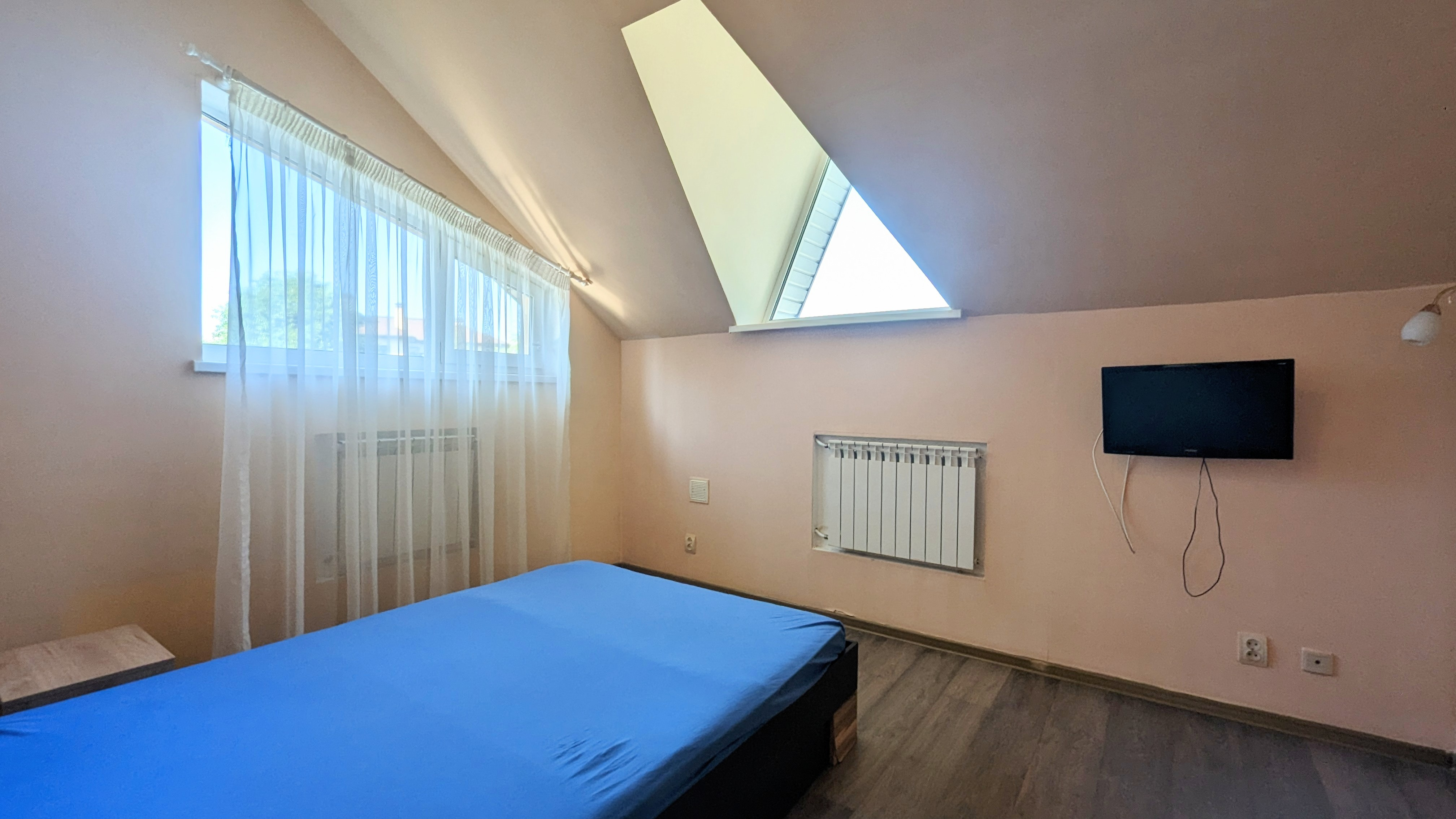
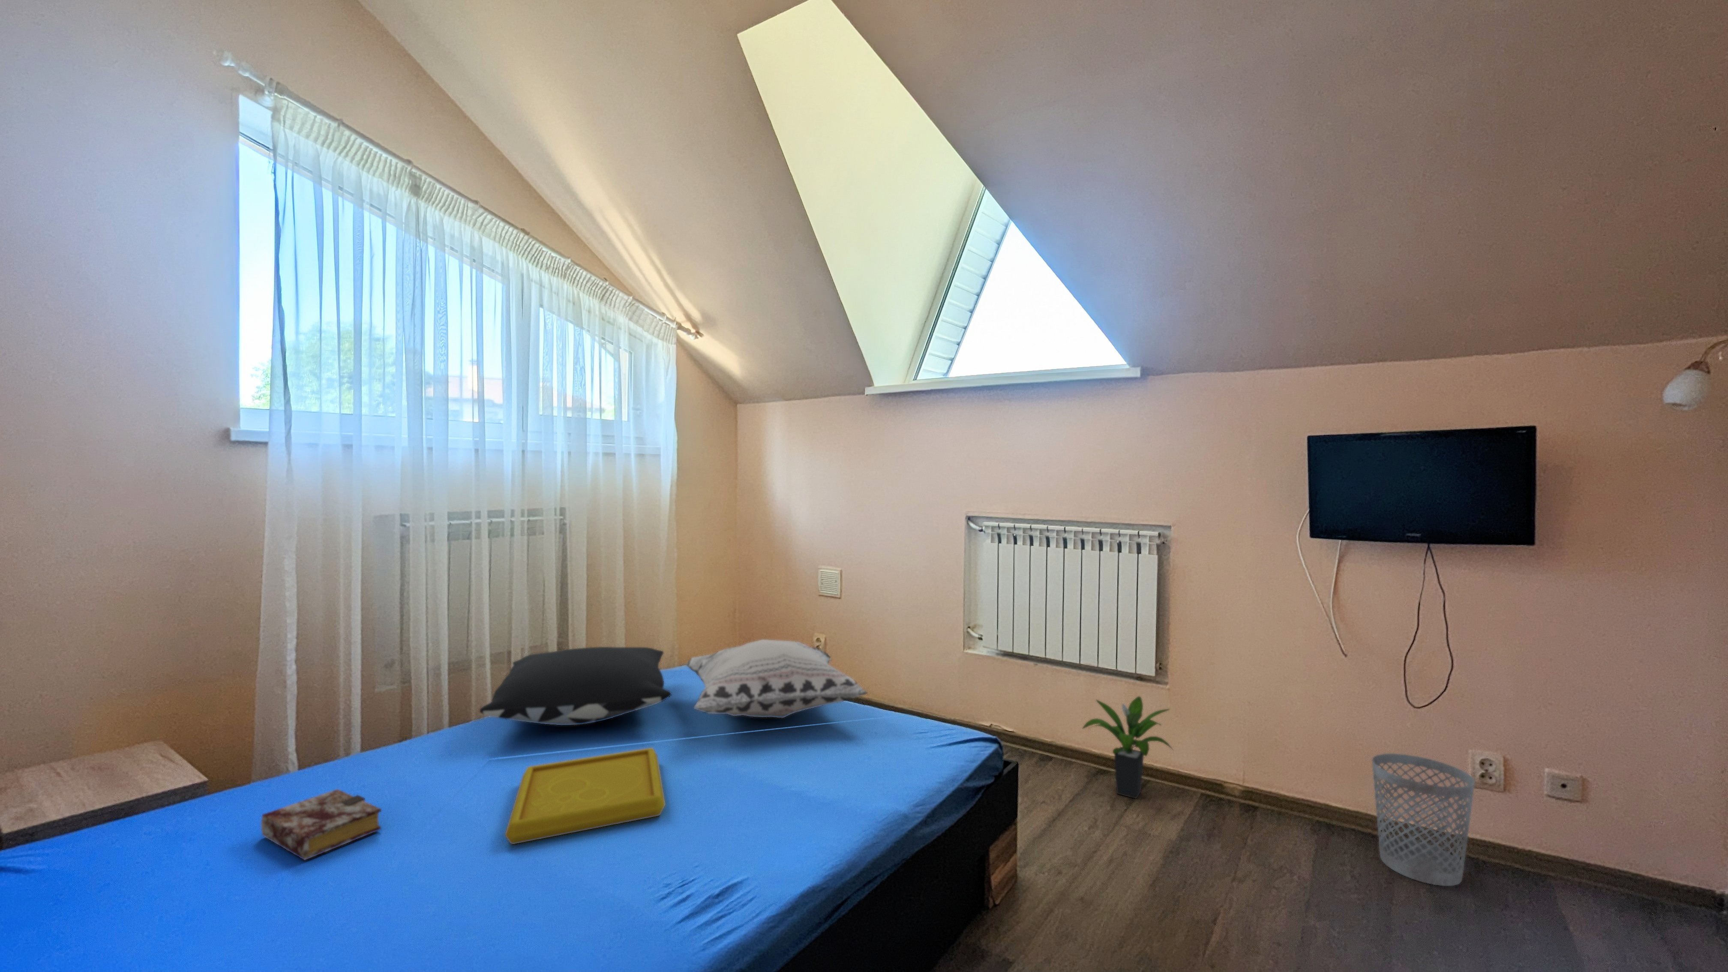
+ book (323, 821)
+ decorative pillow (770, 676)
+ wastebasket (1421, 818)
+ pillow (586, 679)
+ potted plant (1127, 747)
+ serving tray (591, 790)
